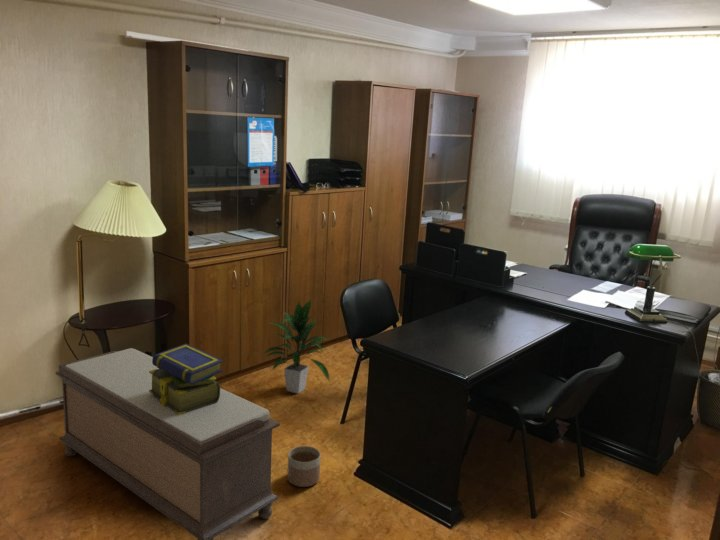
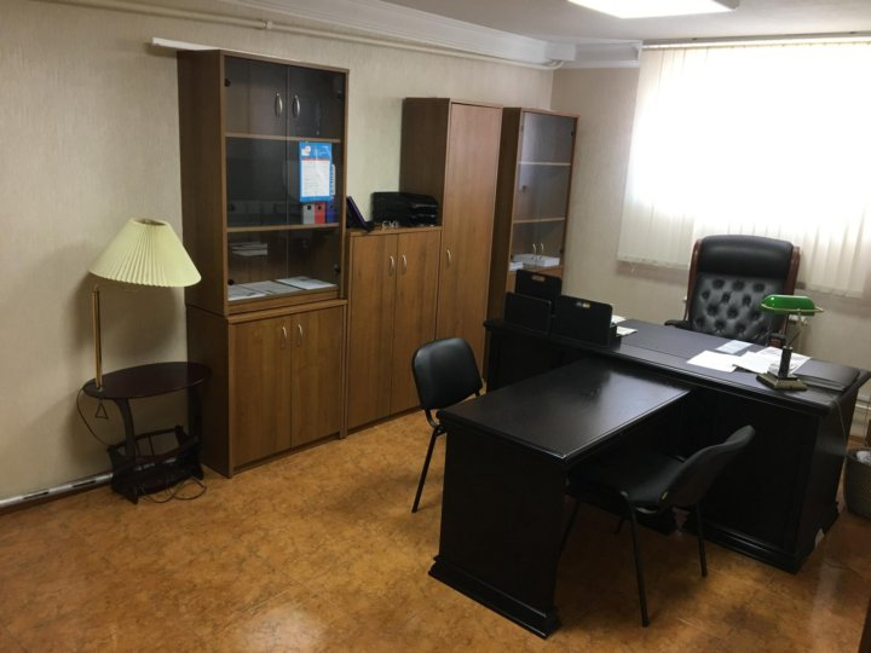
- planter (304, 466)
- stack of books (187, 376)
- bench (160, 435)
- indoor plant (299, 348)
